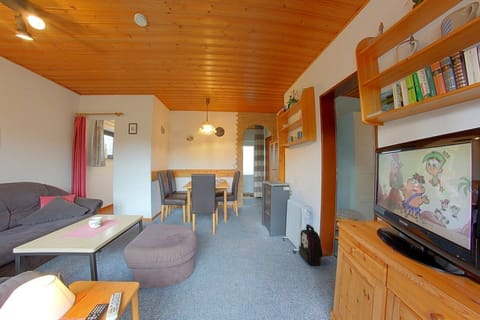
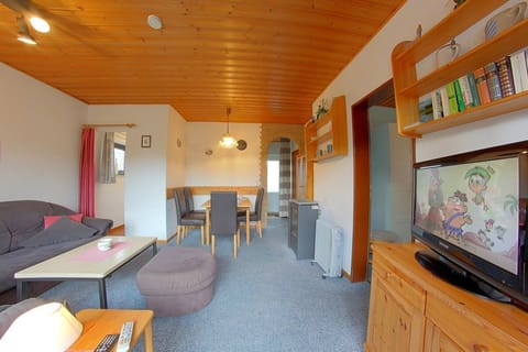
- backpack (310, 242)
